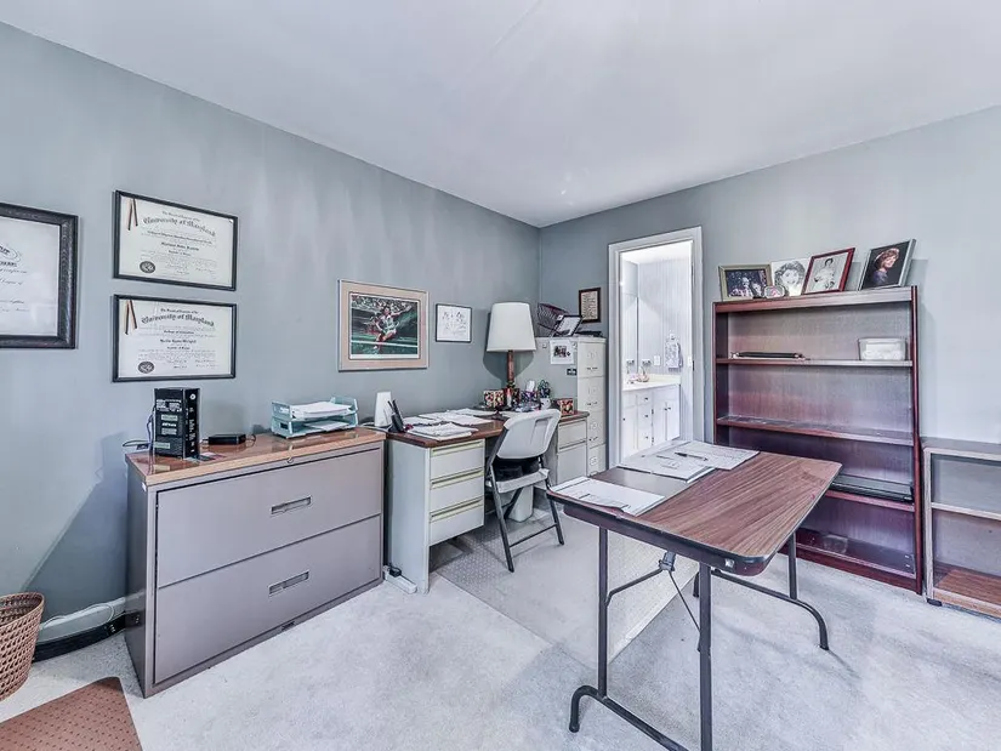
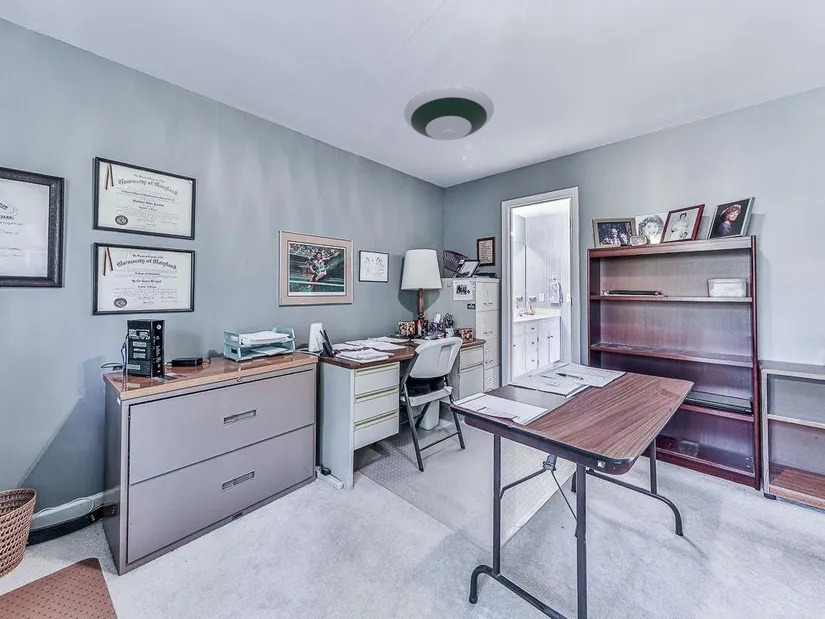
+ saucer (448, 125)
